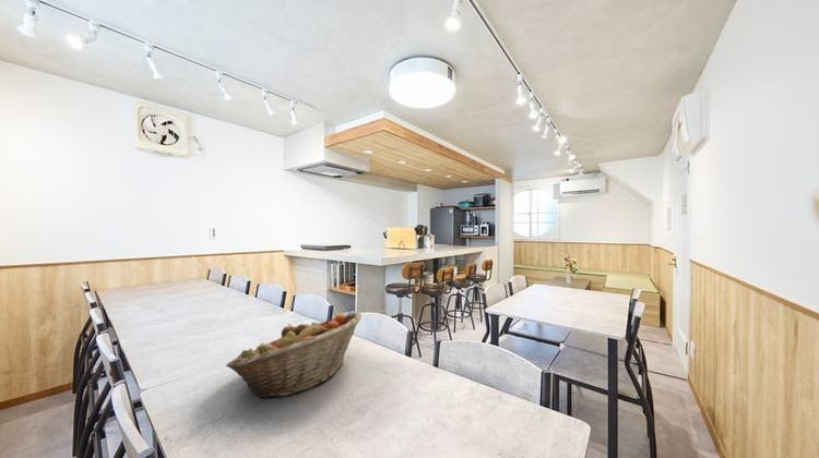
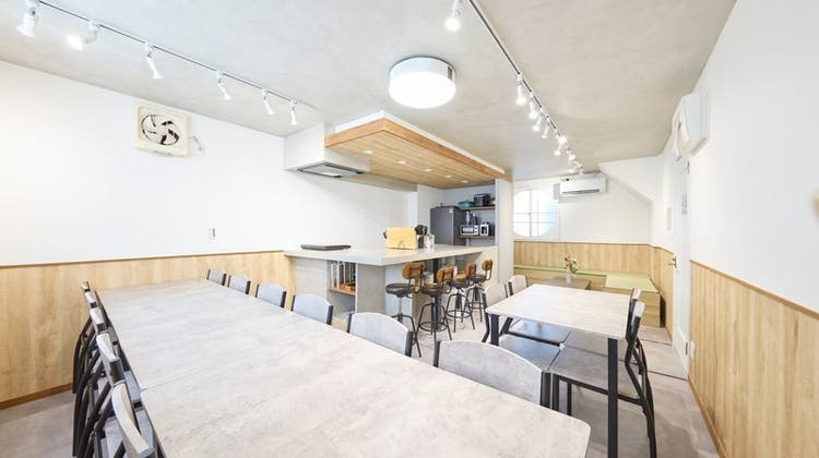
- fruit basket (302, 346)
